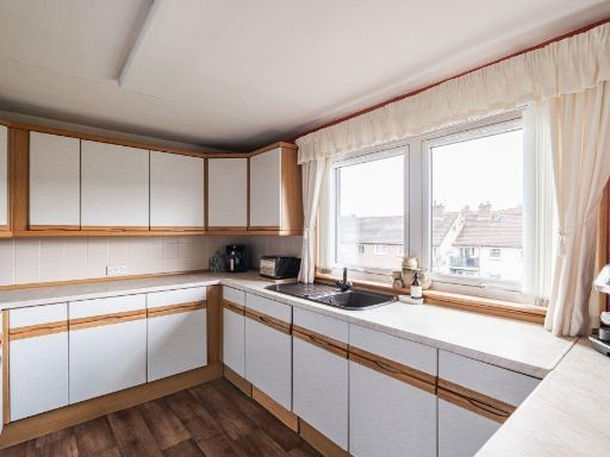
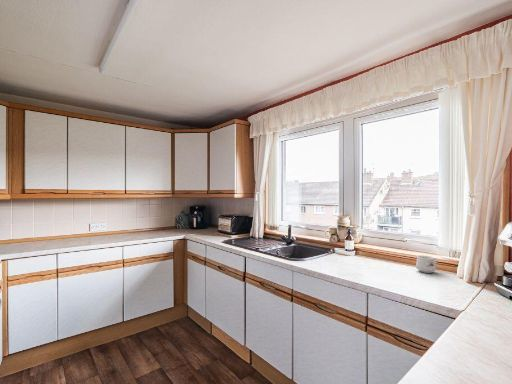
+ mug (427, 264)
